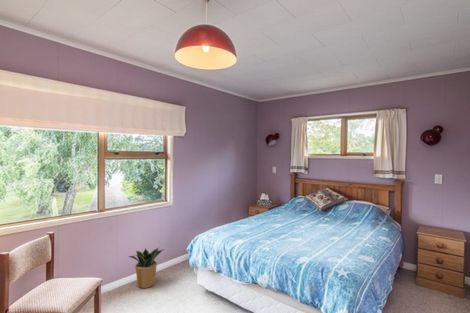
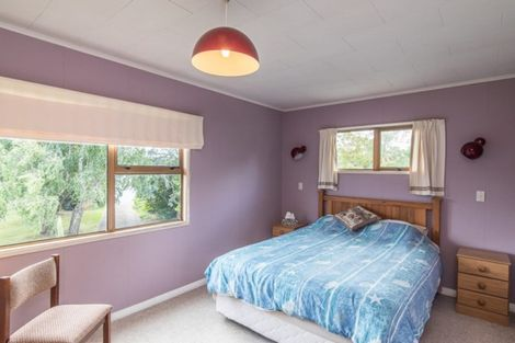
- potted plant (147, 267)
